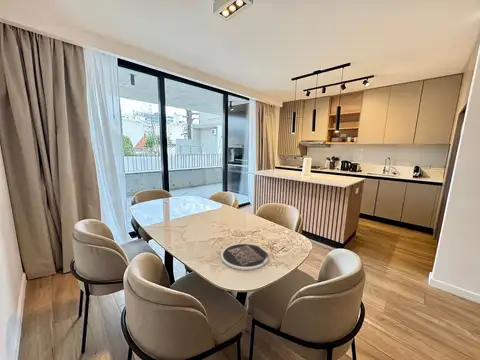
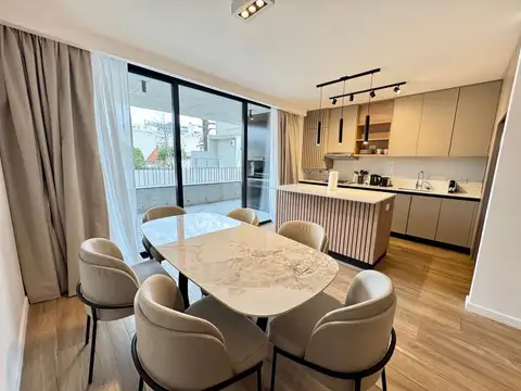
- plate (244, 255)
